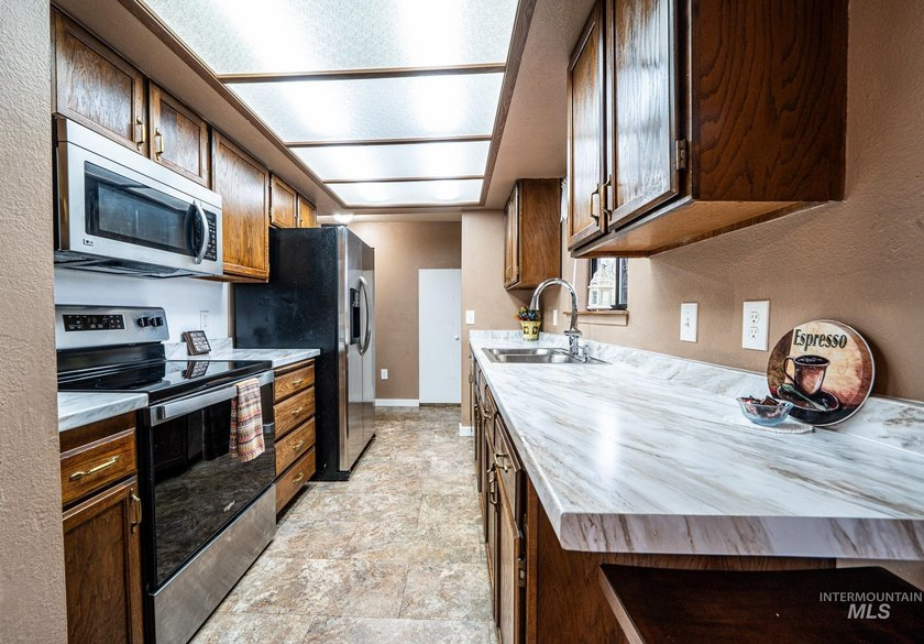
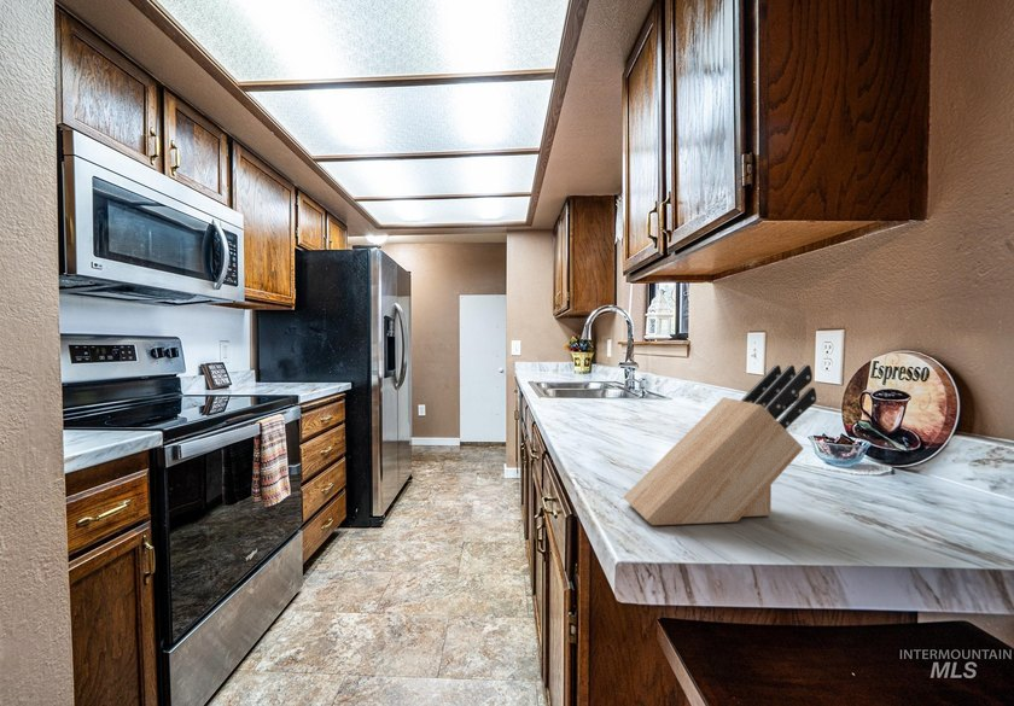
+ knife block (721, 437)
